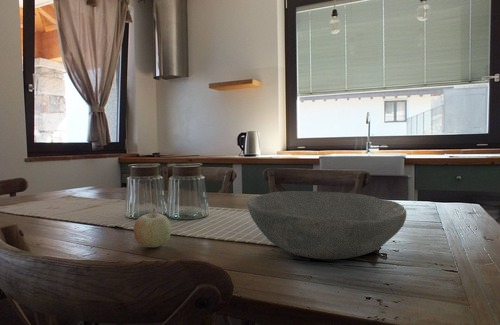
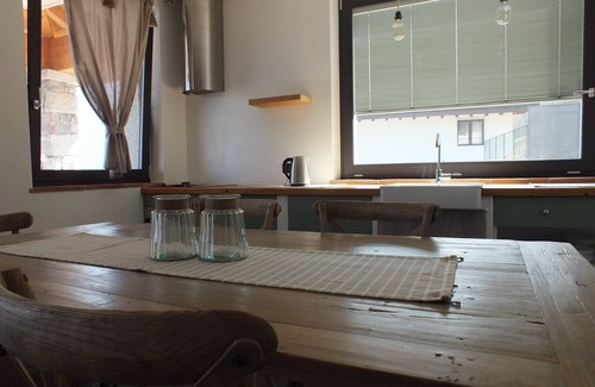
- fruit (151, 227)
- bowl (322, 225)
